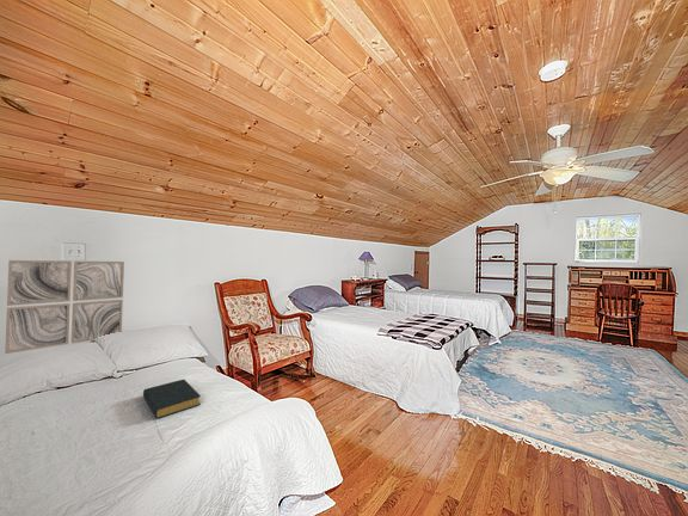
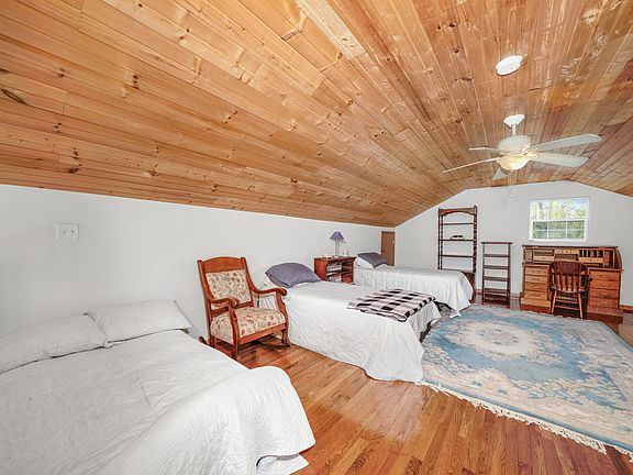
- wall art (69, 300)
- hardback book (171, 397)
